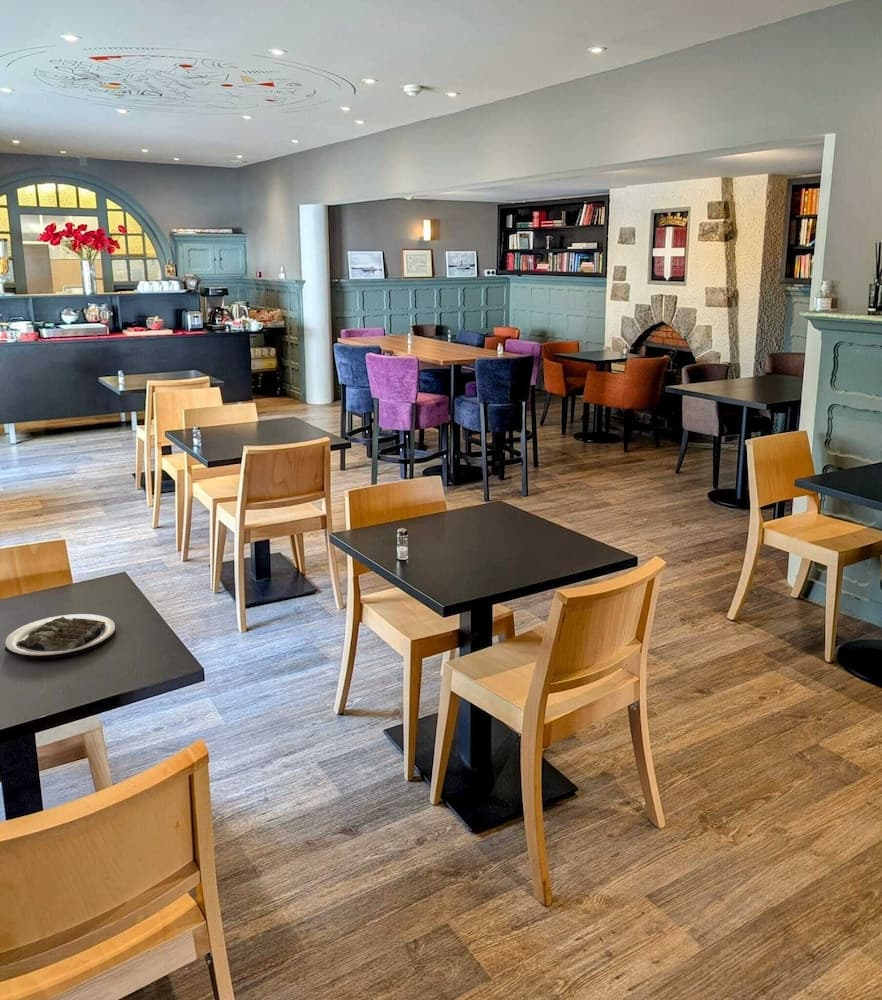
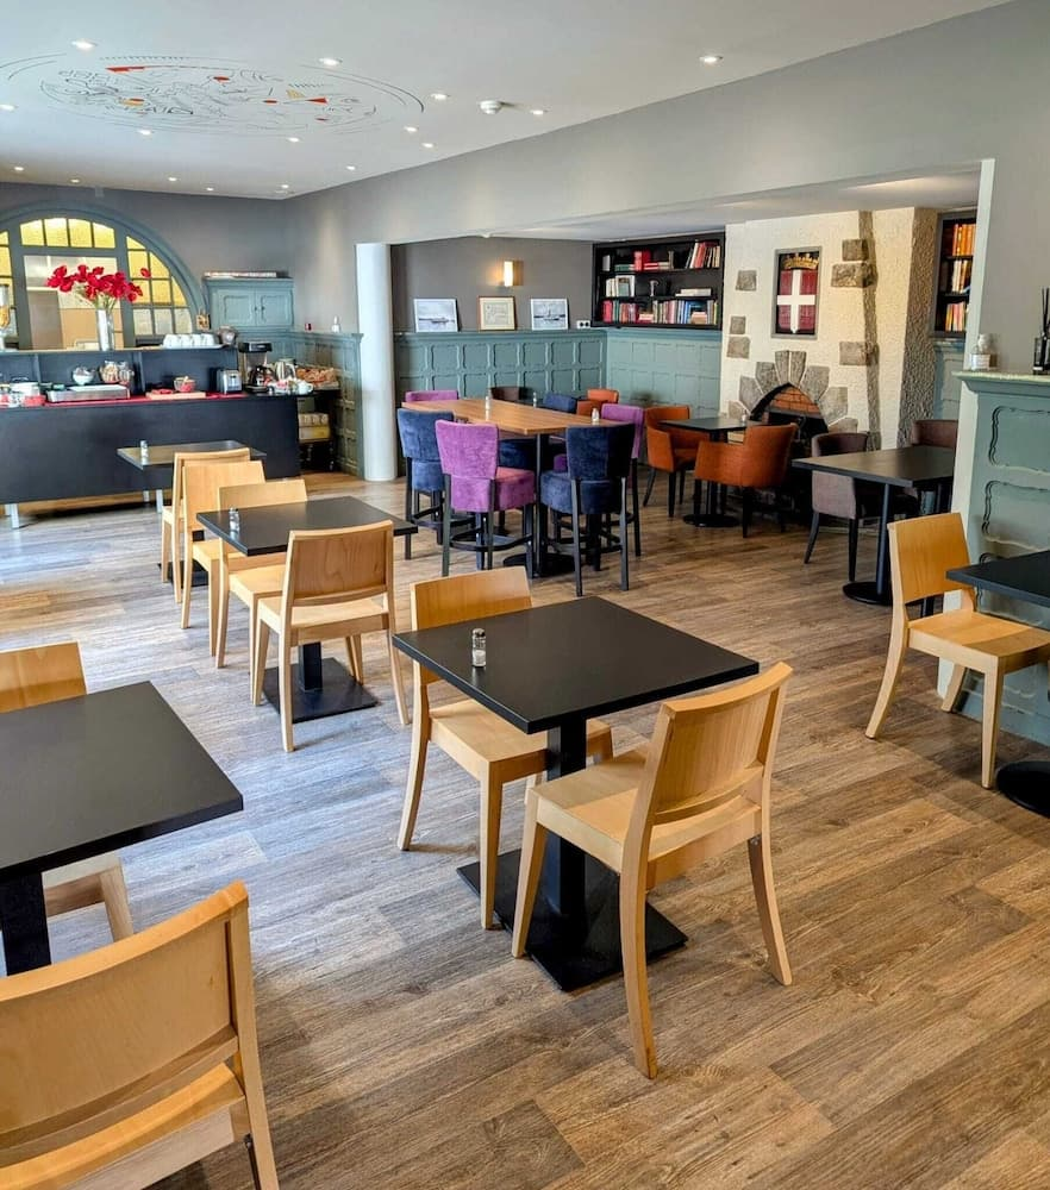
- plate (61, 632)
